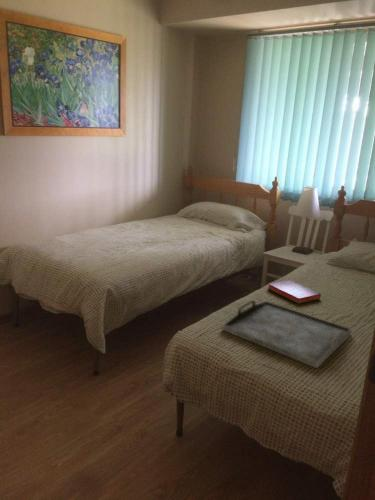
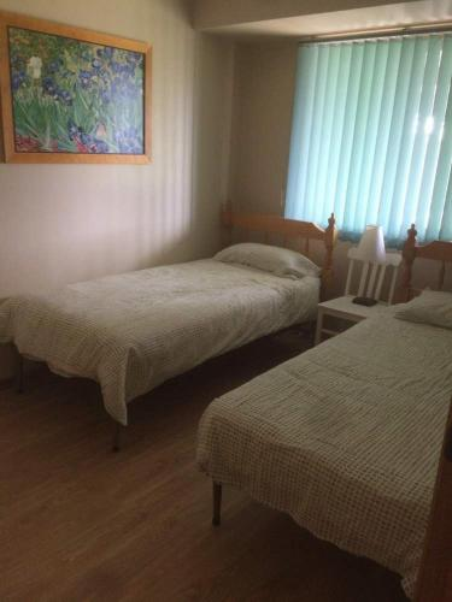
- serving tray (288, 324)
- hardback book (293, 291)
